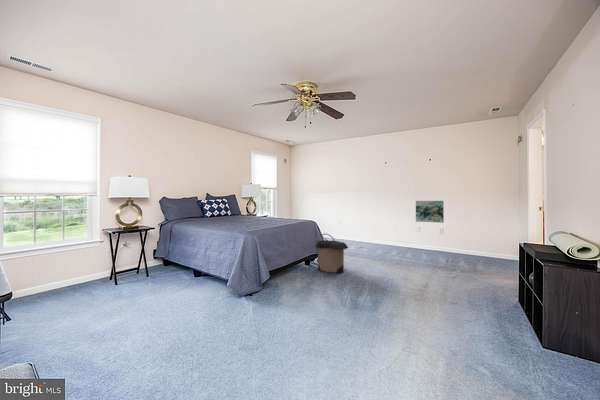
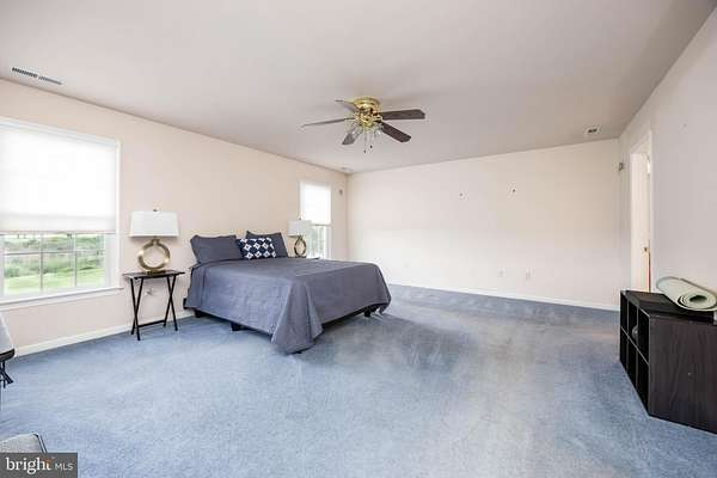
- wall art (429, 211)
- laundry hamper (331, 251)
